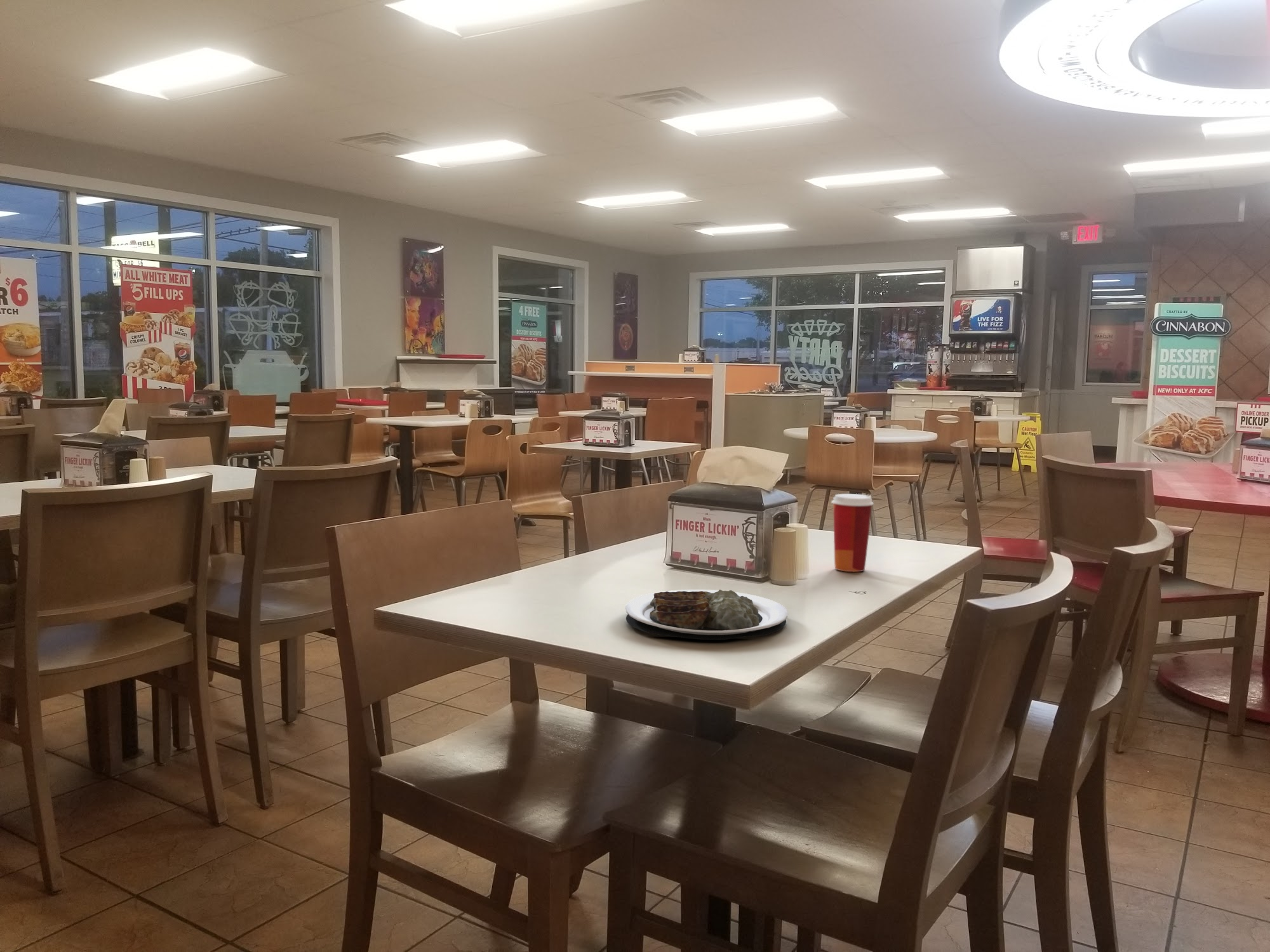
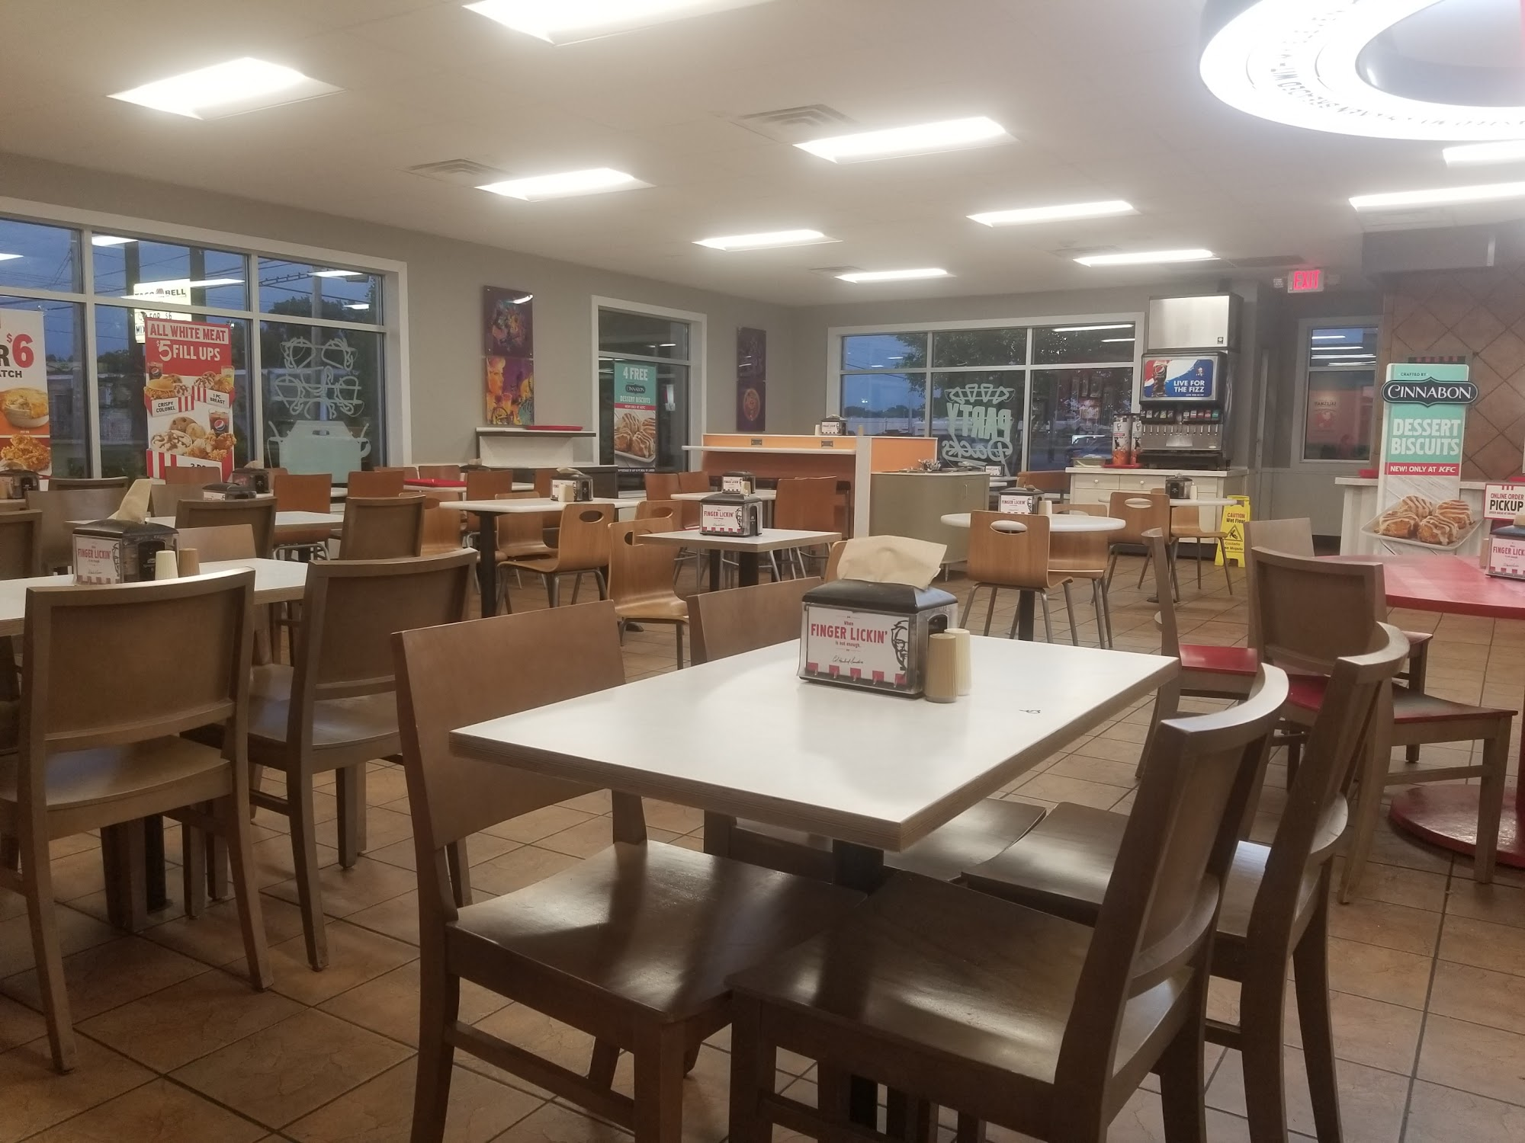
- plate (706, 608)
- paper cup (850, 532)
